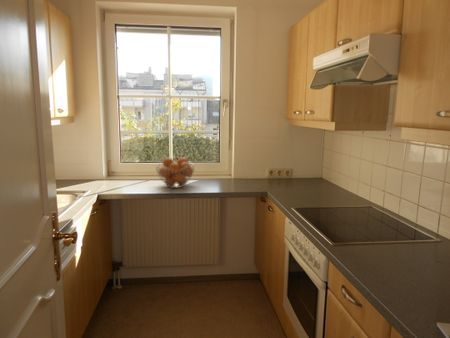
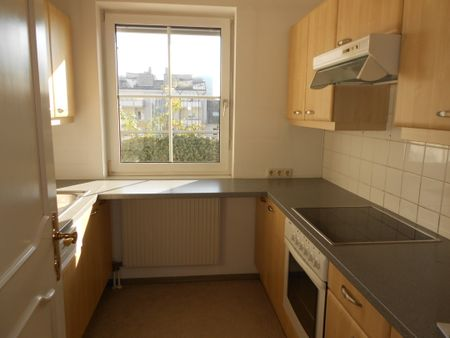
- fruit basket (175, 171)
